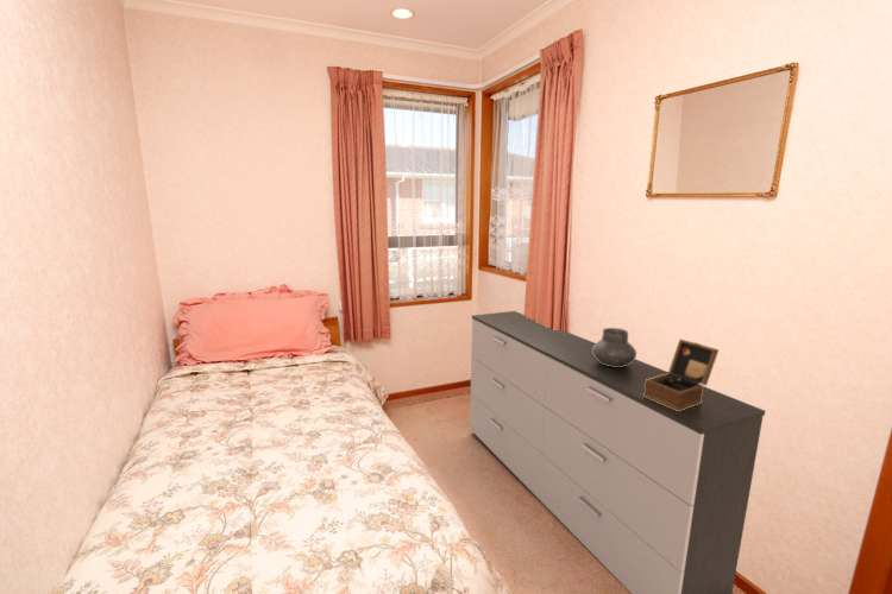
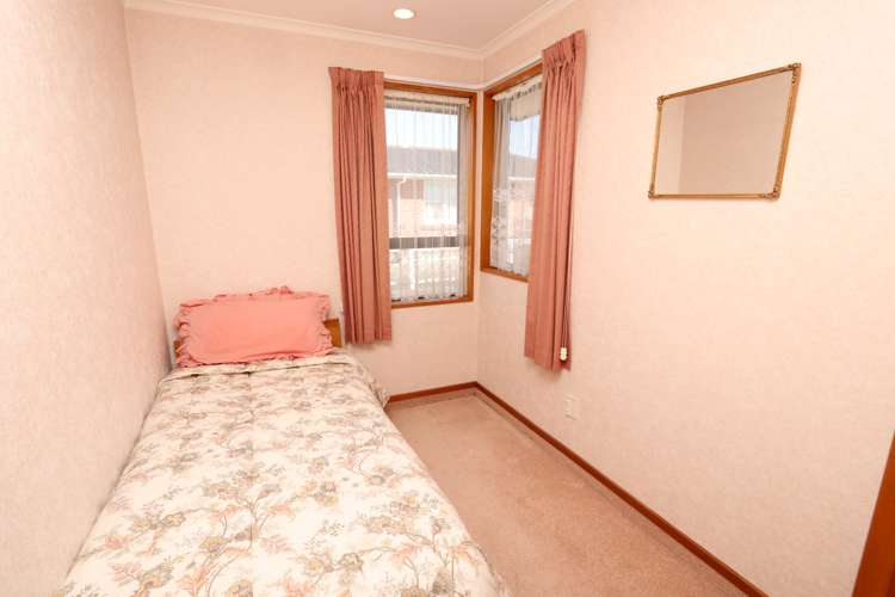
- wooden box (680, 371)
- dresser (567, 424)
- vase (614, 346)
